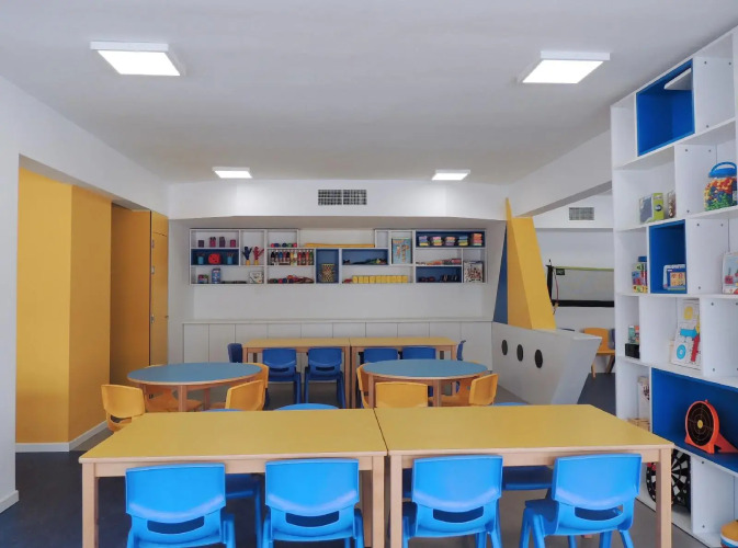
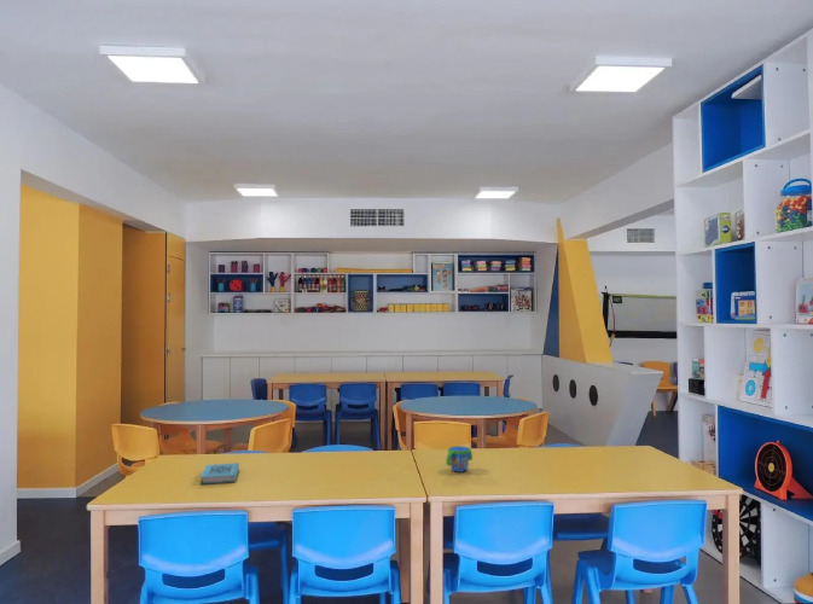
+ book (220, 472)
+ snack cup (459, 459)
